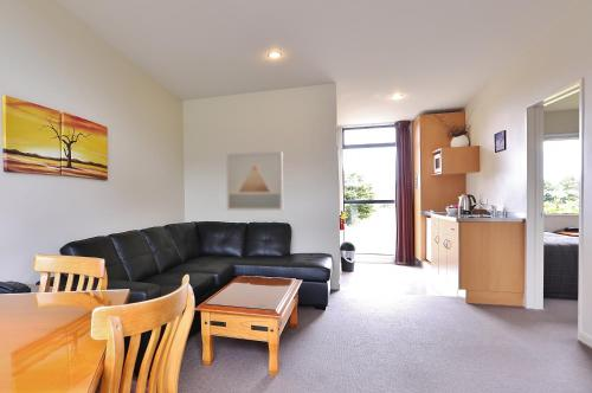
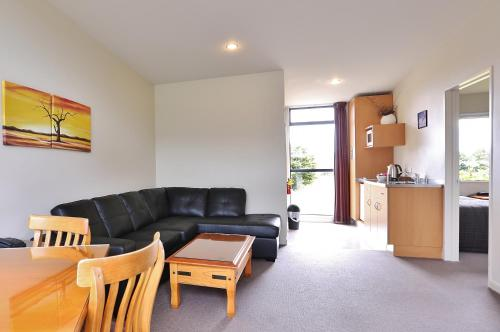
- wall art (253, 181)
